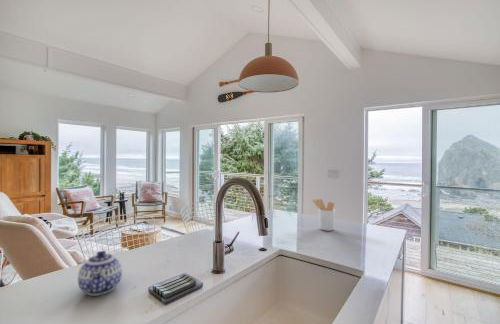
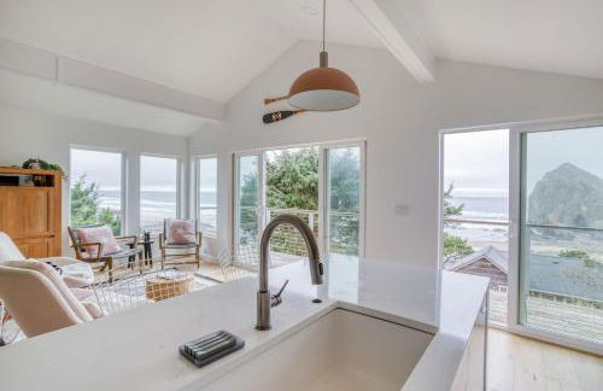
- utensil holder (323, 213)
- teapot (100, 270)
